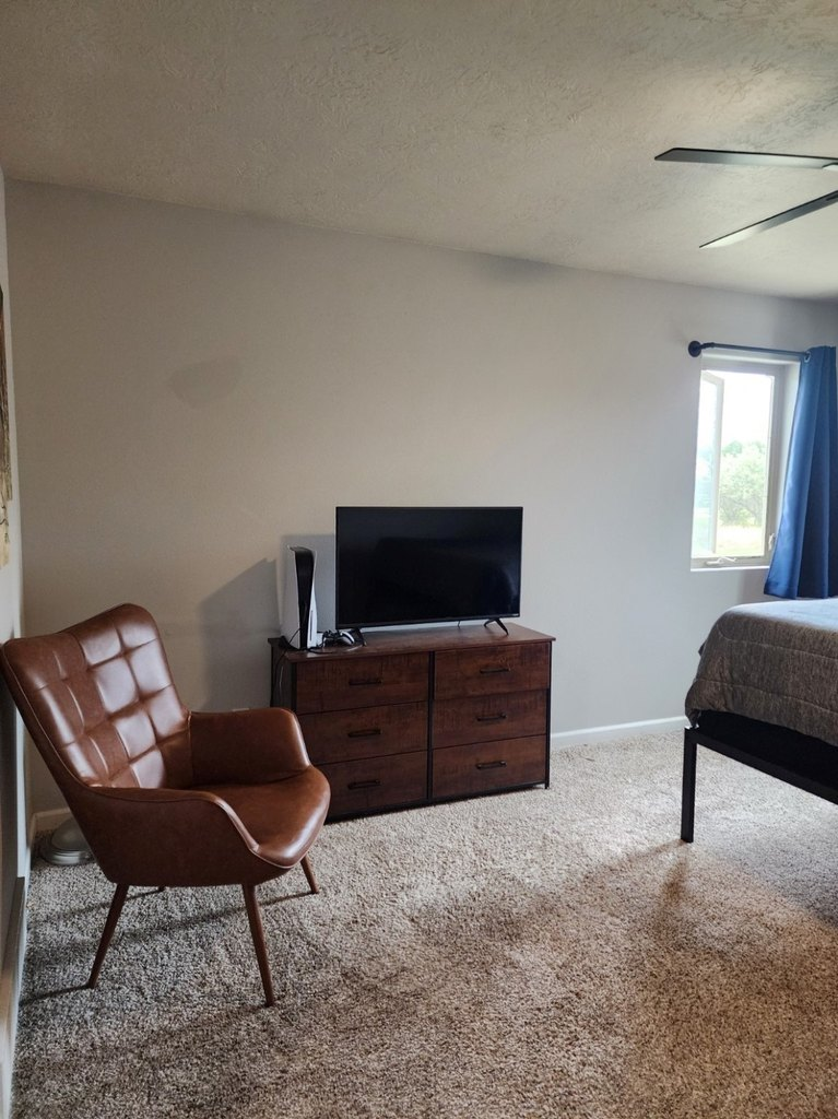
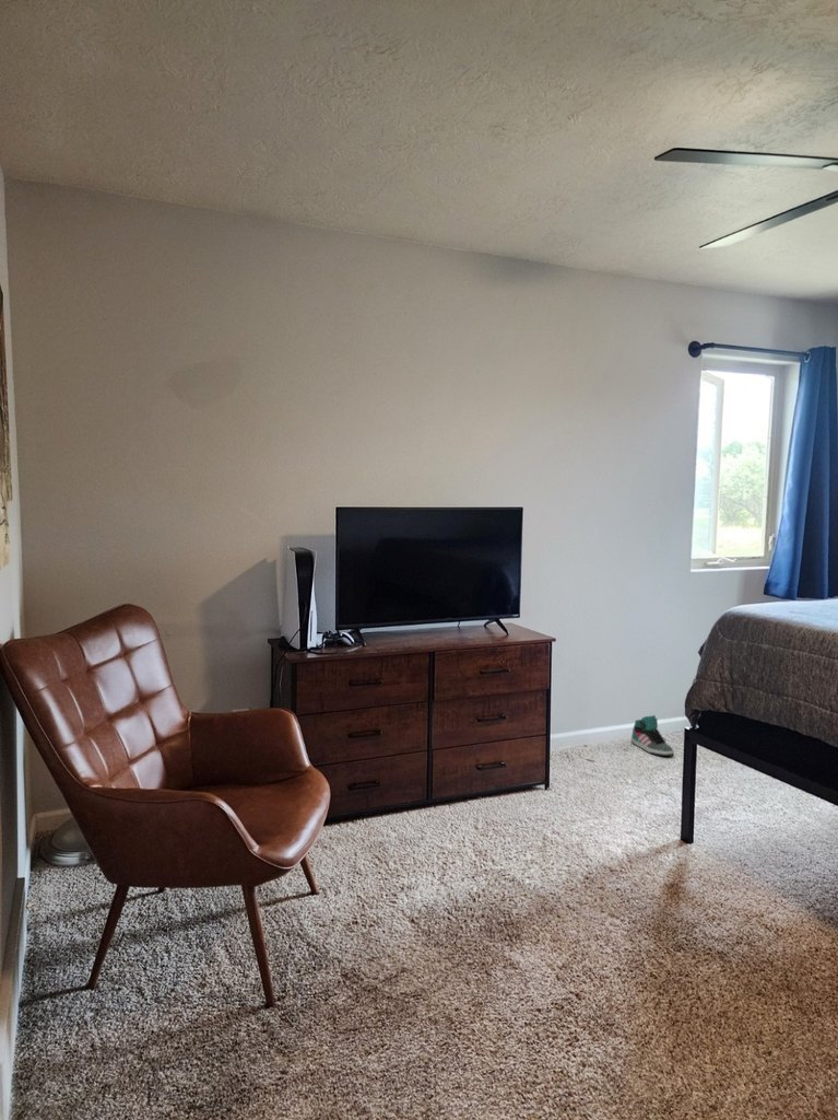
+ sneaker (652, 733)
